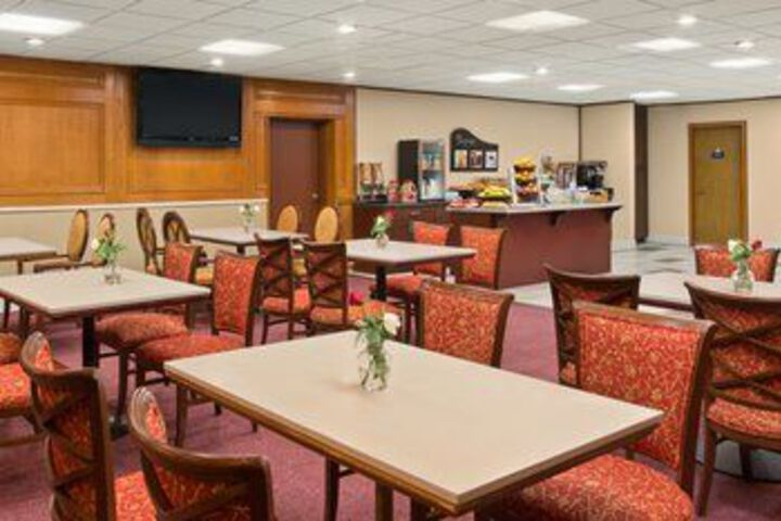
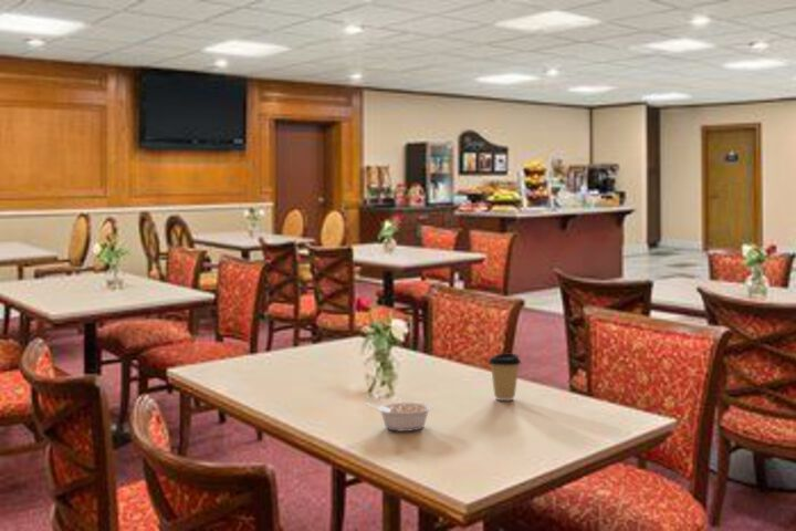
+ legume (402, 415)
+ coffee cup (504, 376)
